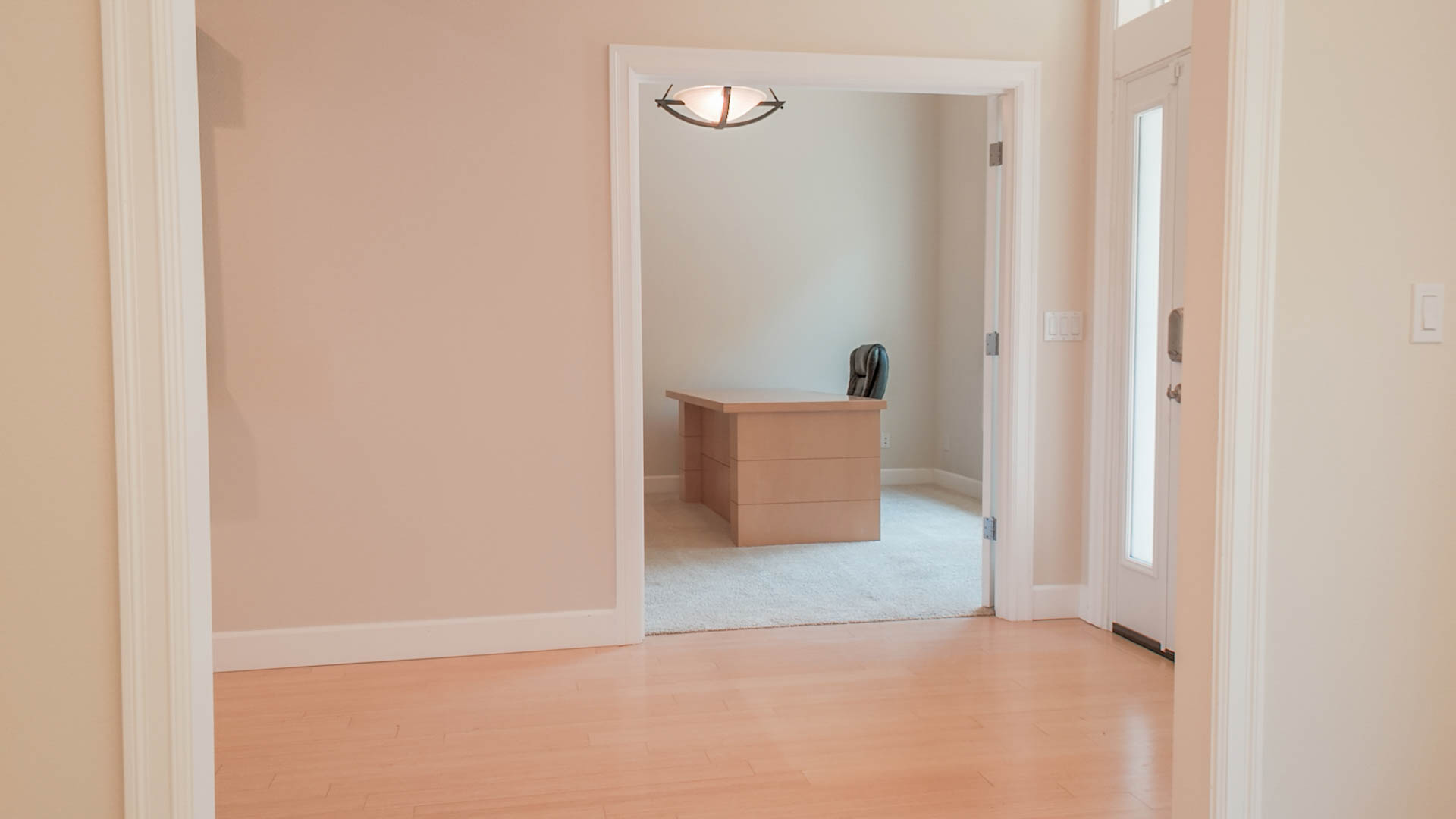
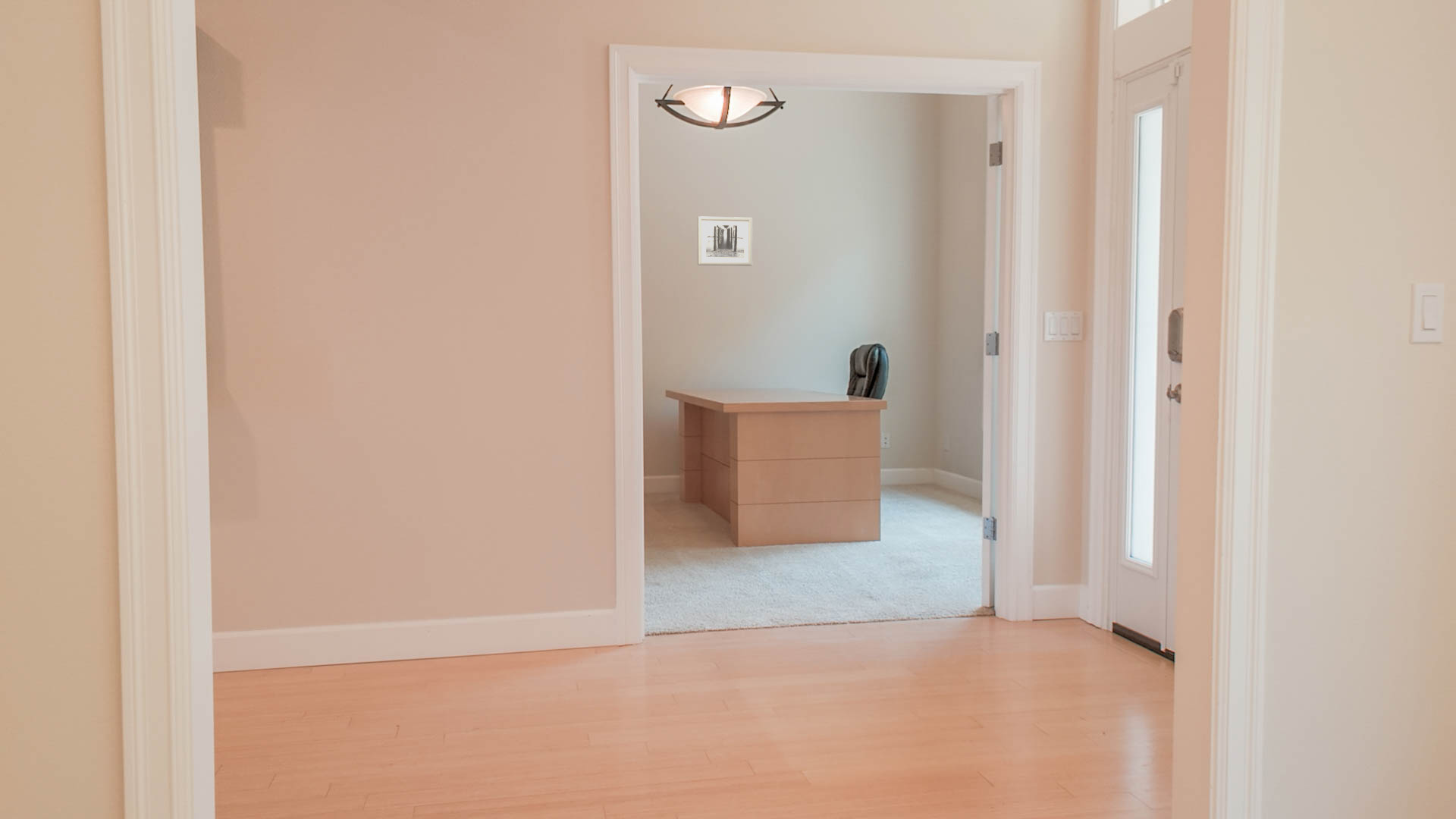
+ wall art (725, 241)
